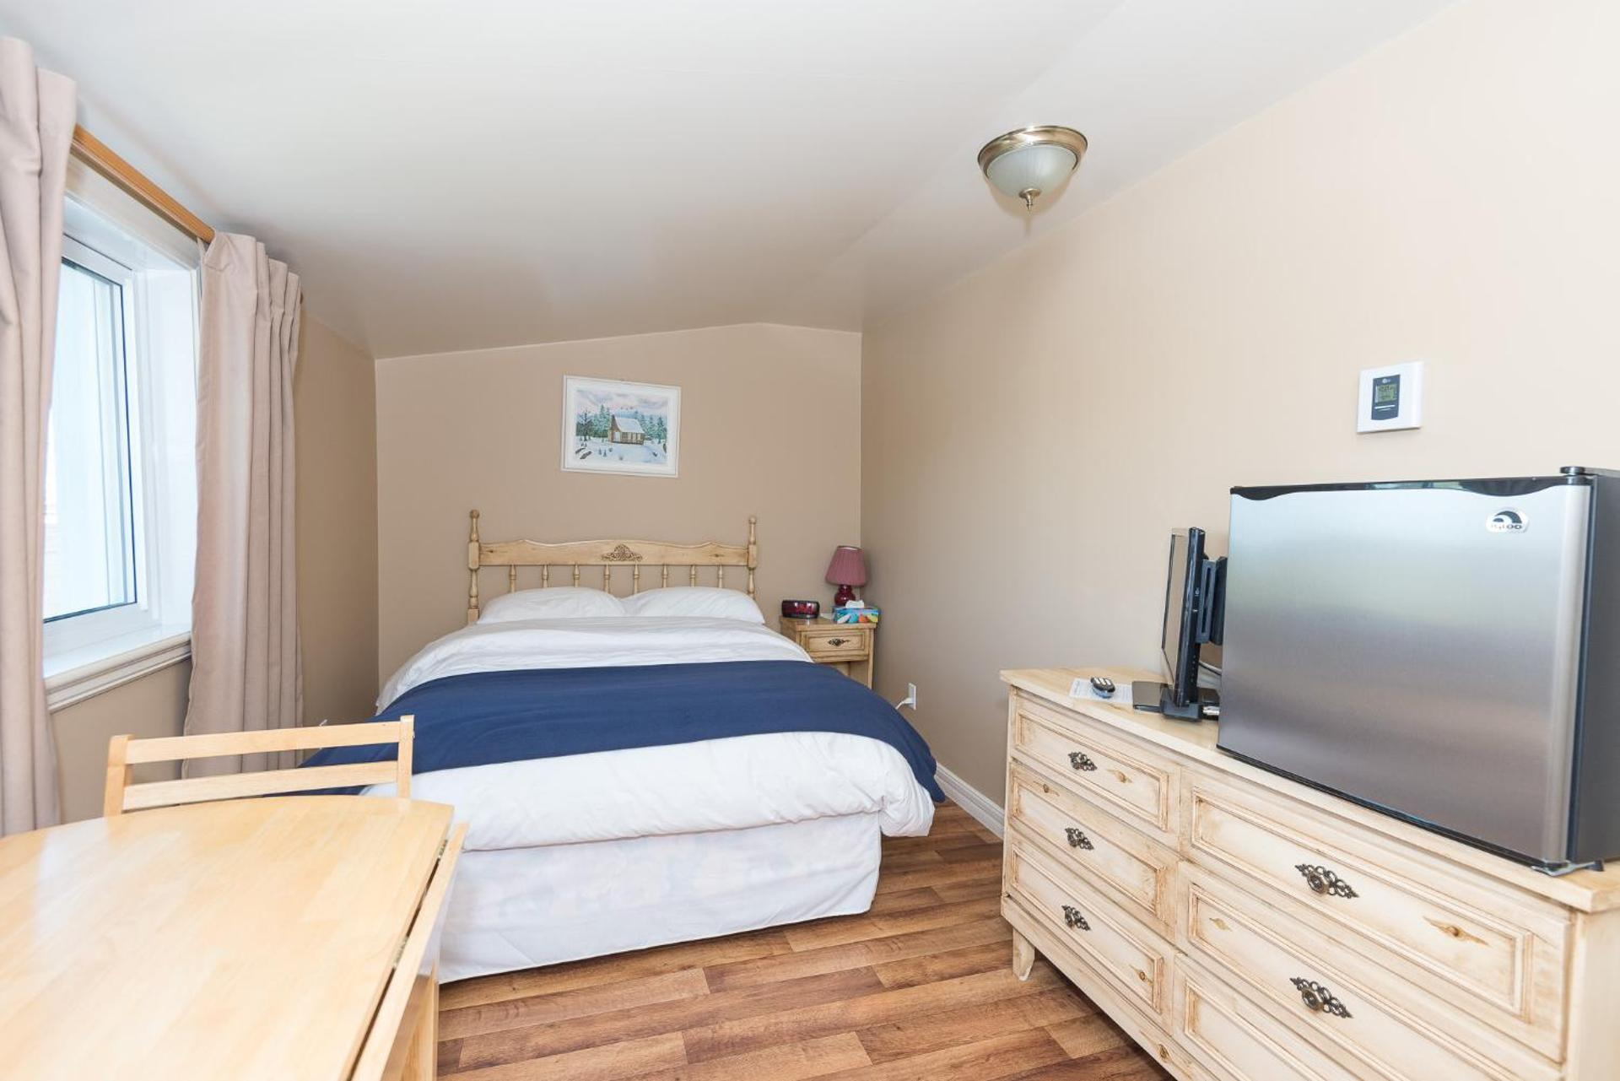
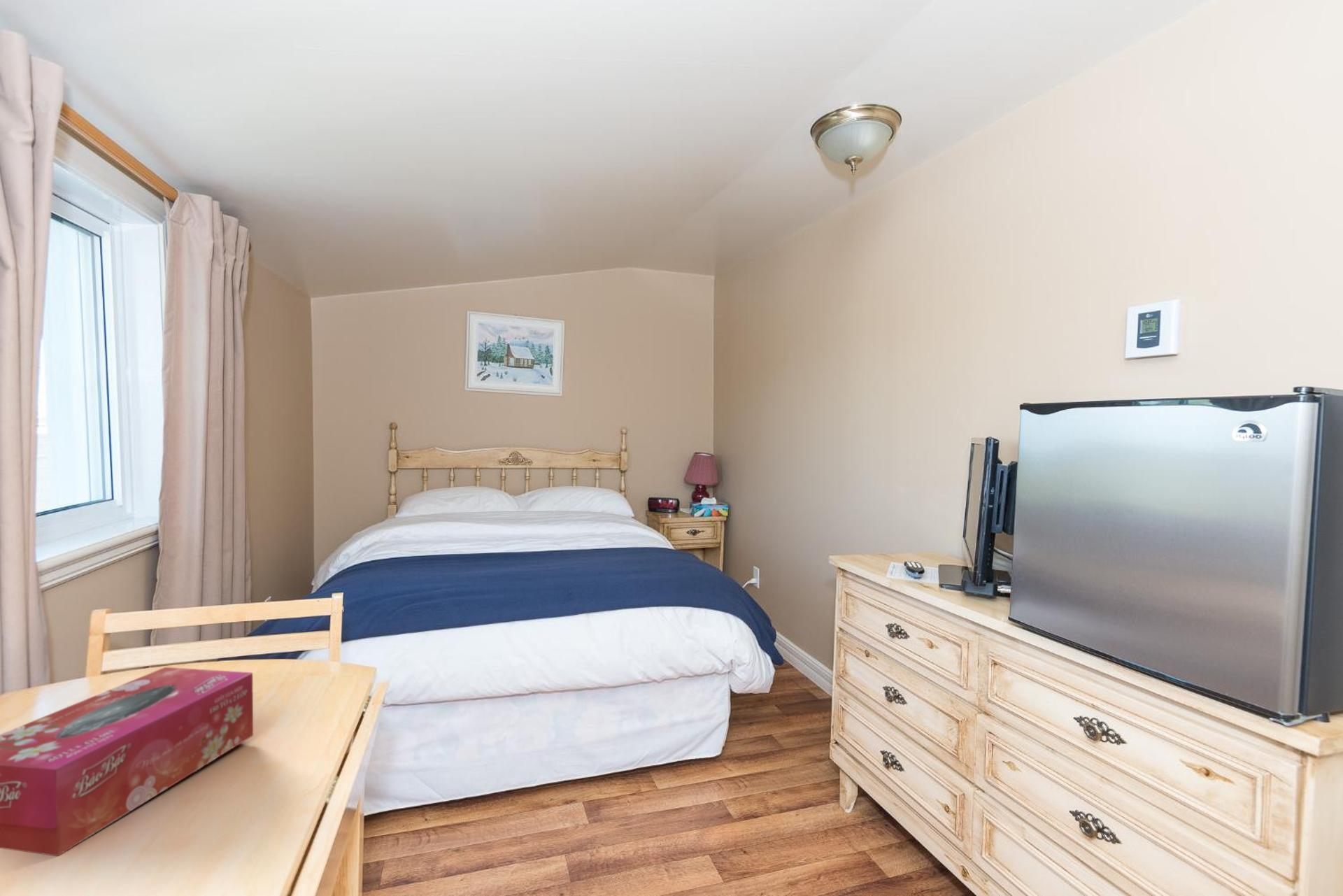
+ tissue box (120, 745)
